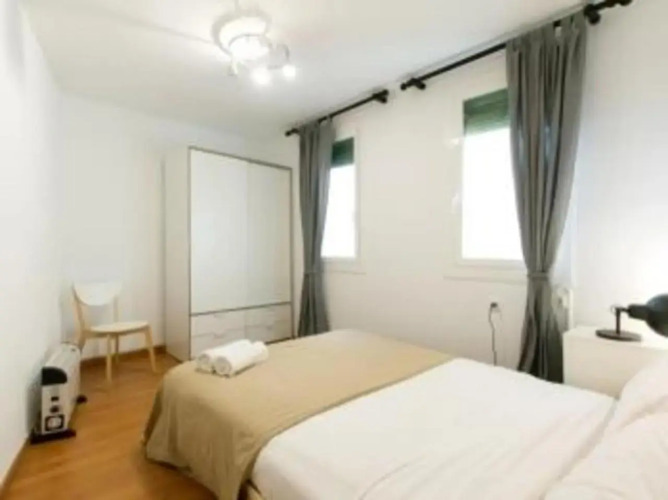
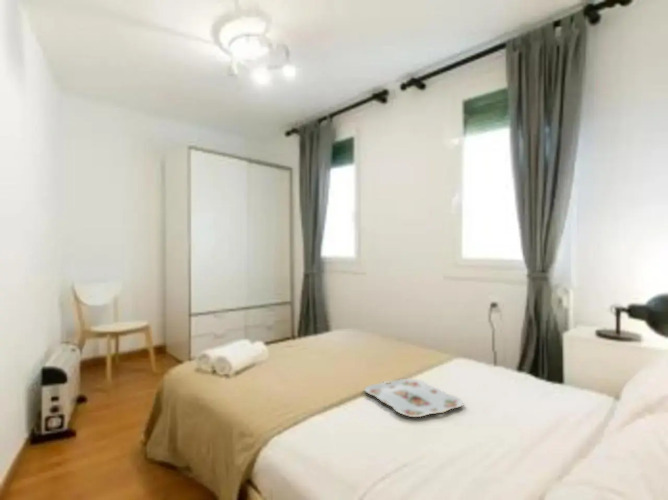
+ serving tray (411, 396)
